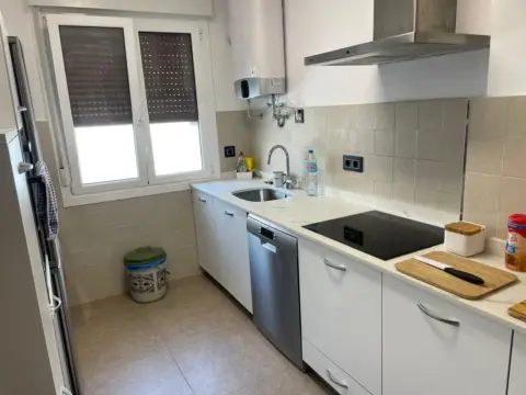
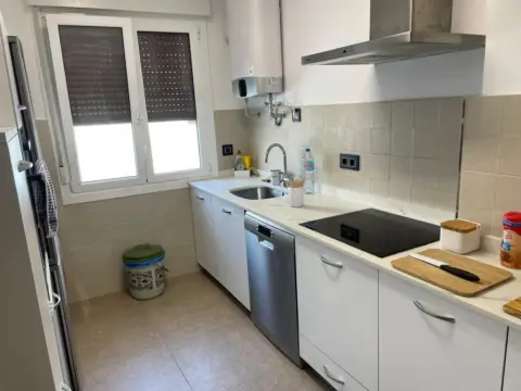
+ utensil holder (296, 191)
